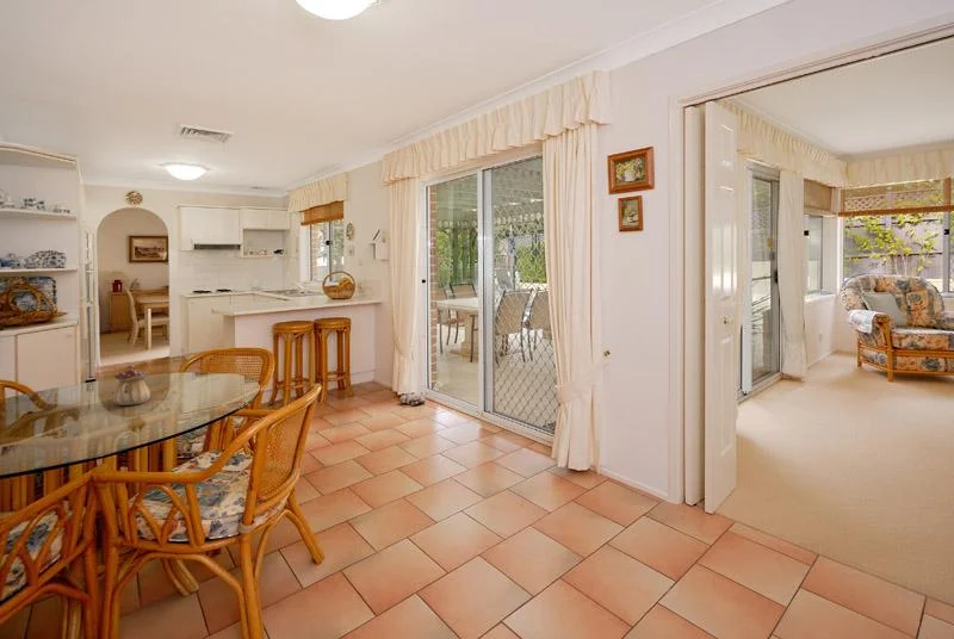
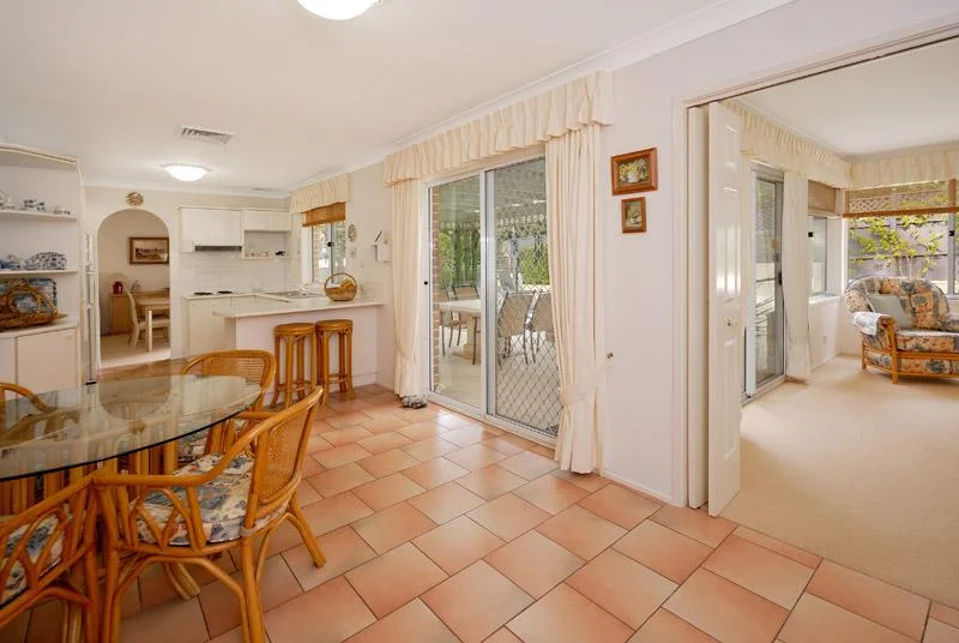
- teapot (130, 384)
